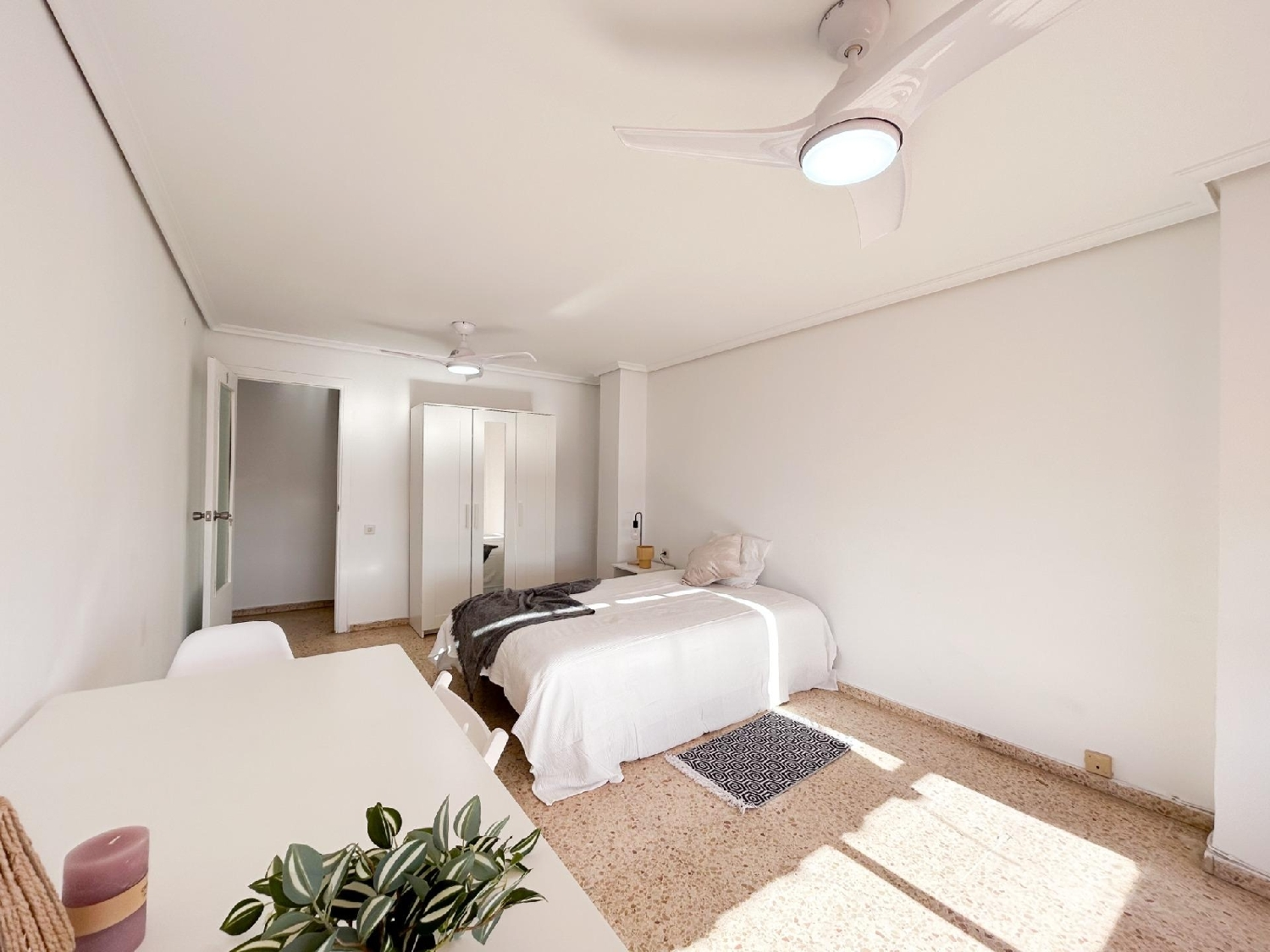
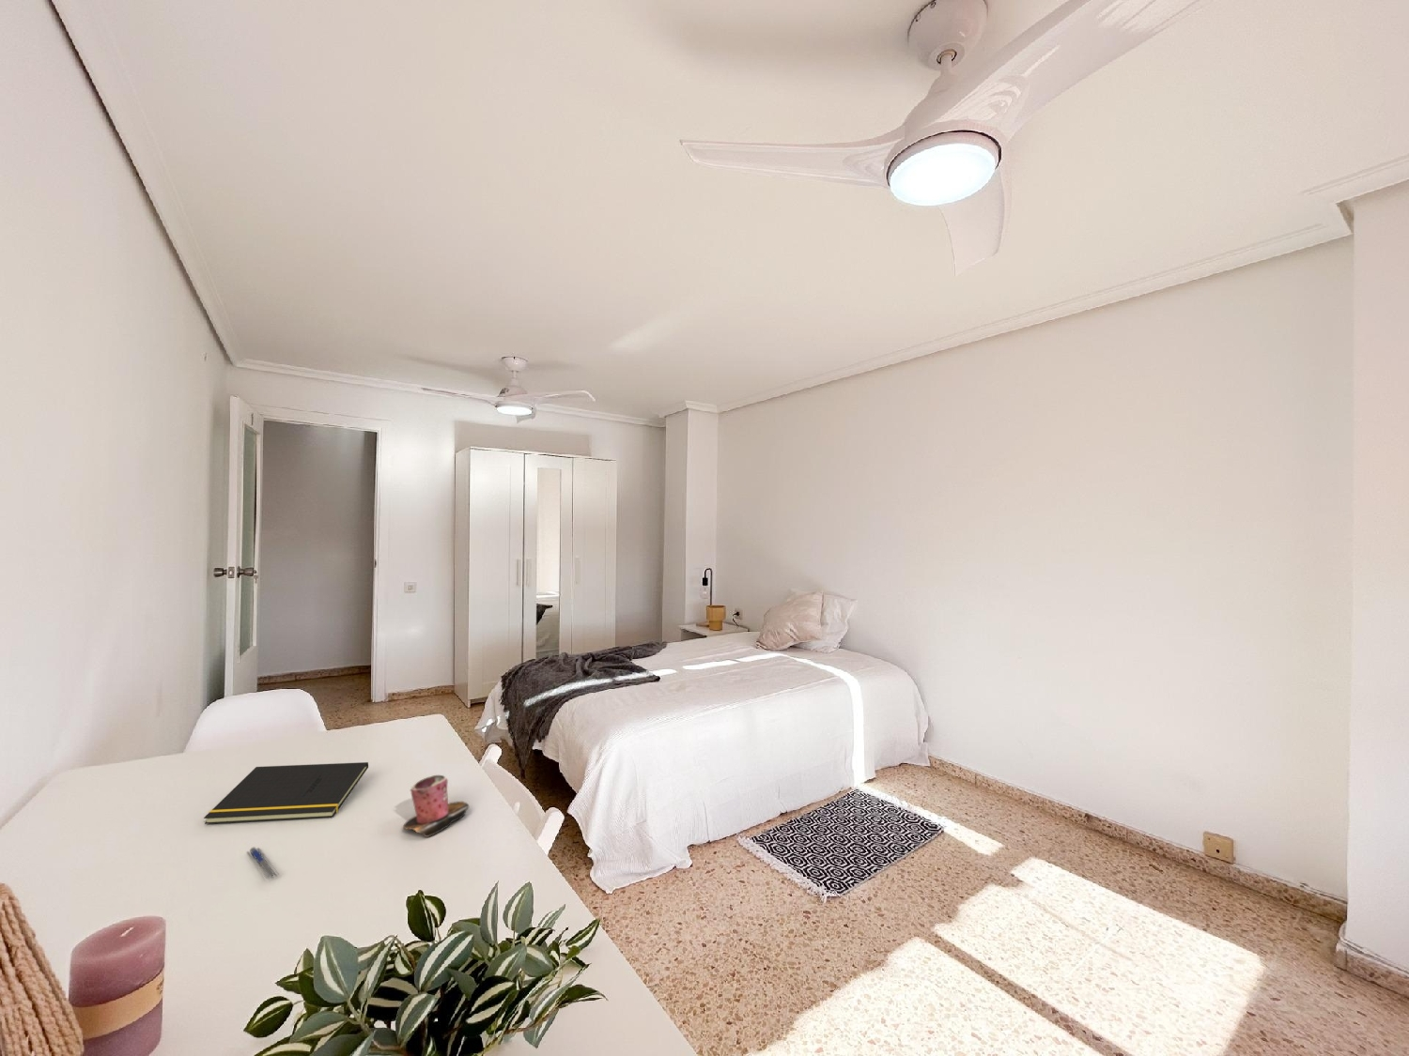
+ notepad (292, 791)
+ pen (262, 862)
+ mug (435, 798)
